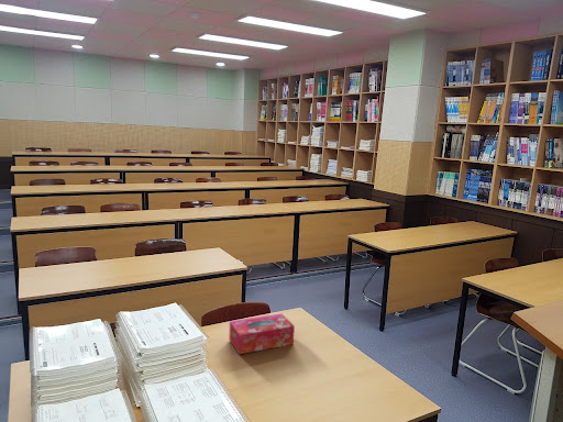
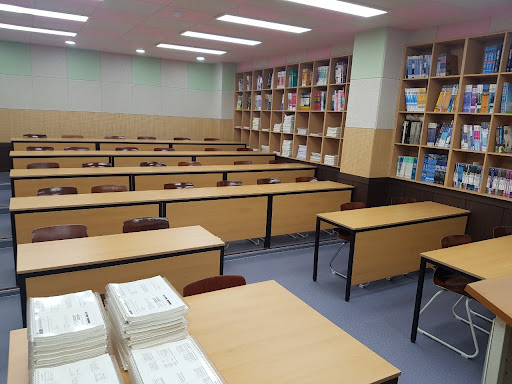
- tissue box (261, 332)
